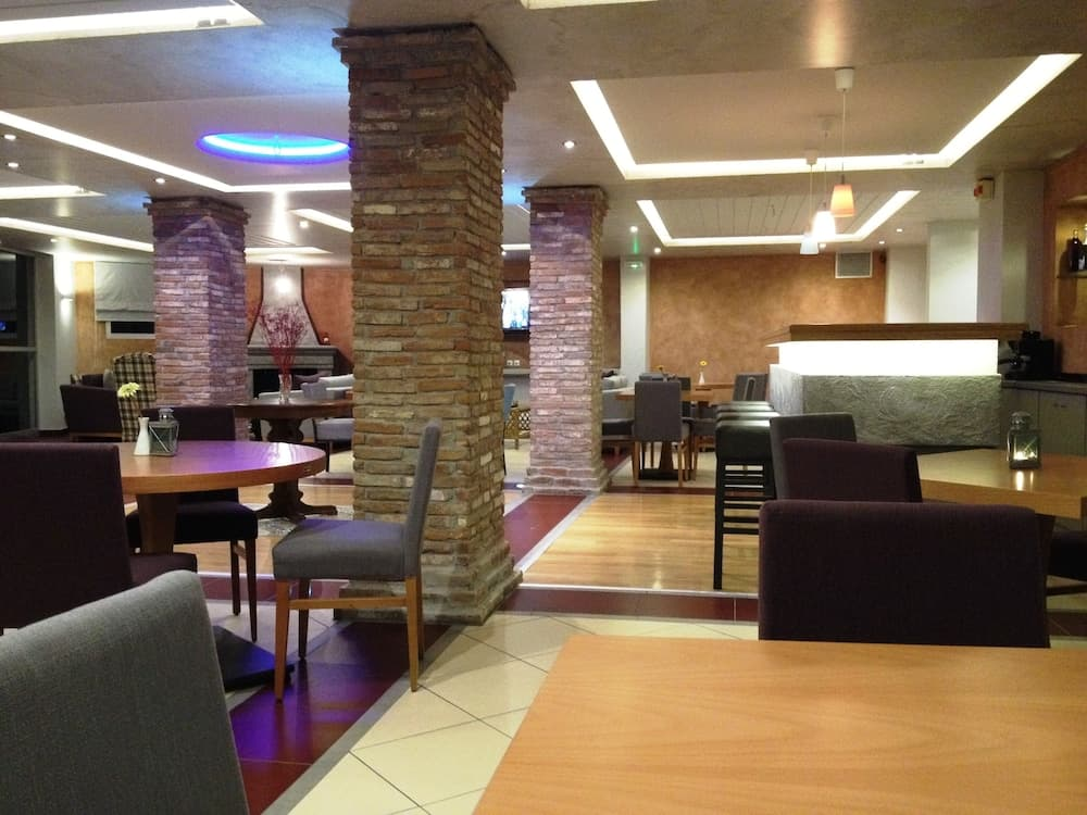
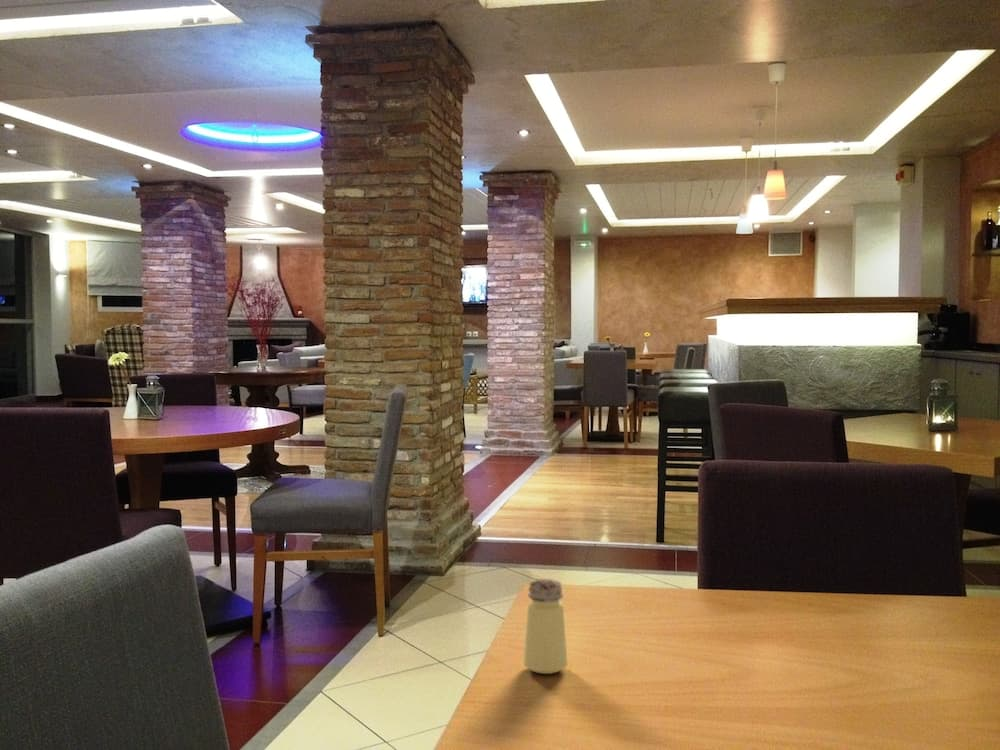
+ saltshaker (545, 623)
